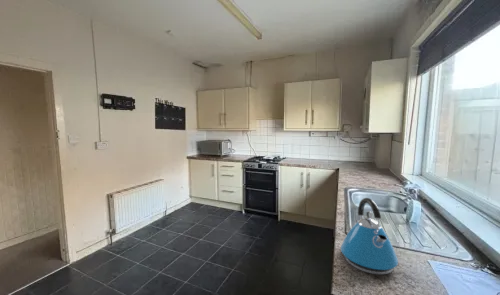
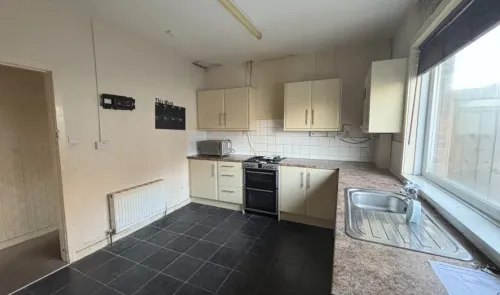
- kettle (367, 229)
